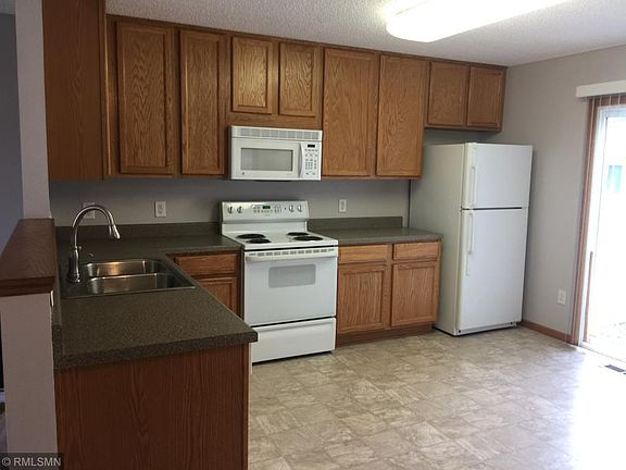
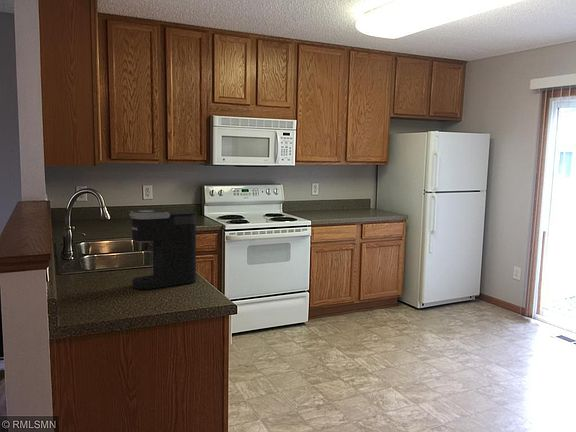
+ coffee maker (164, 247)
